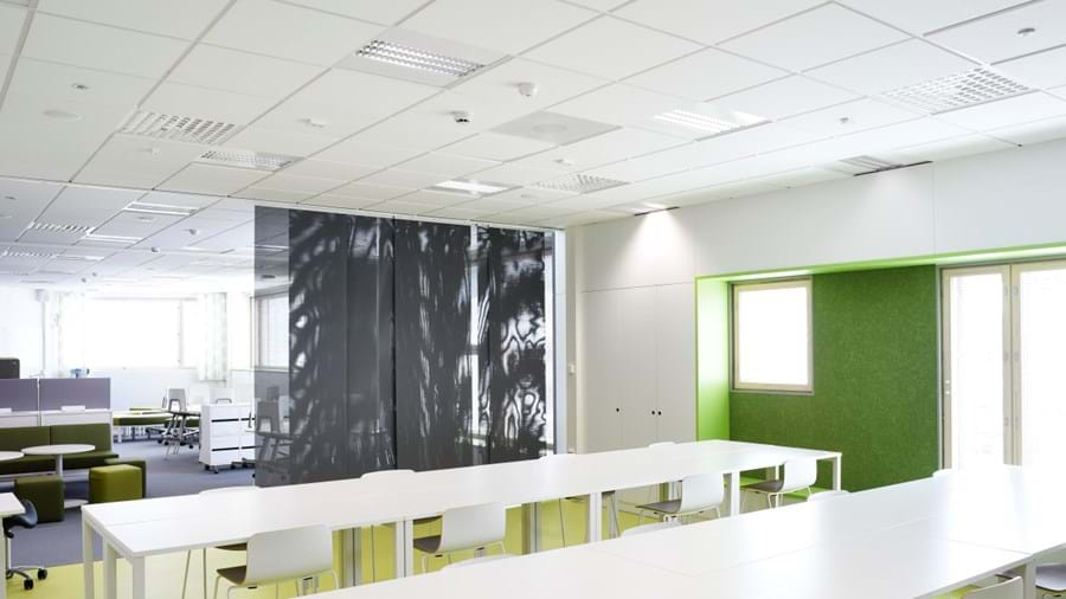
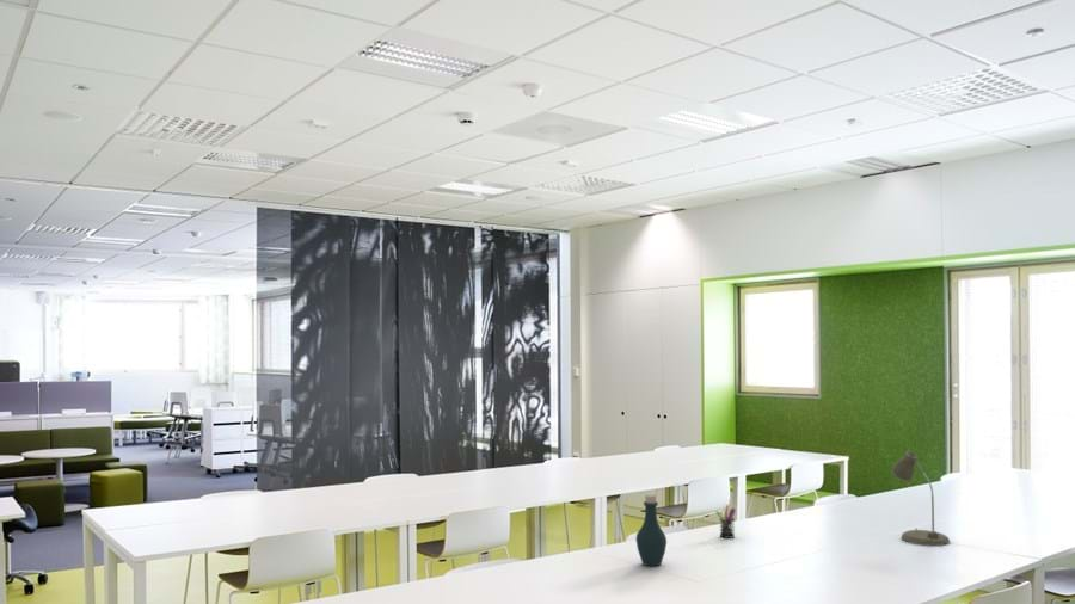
+ pen holder (725, 520)
+ desk lamp (932, 495)
+ bottle (651, 529)
